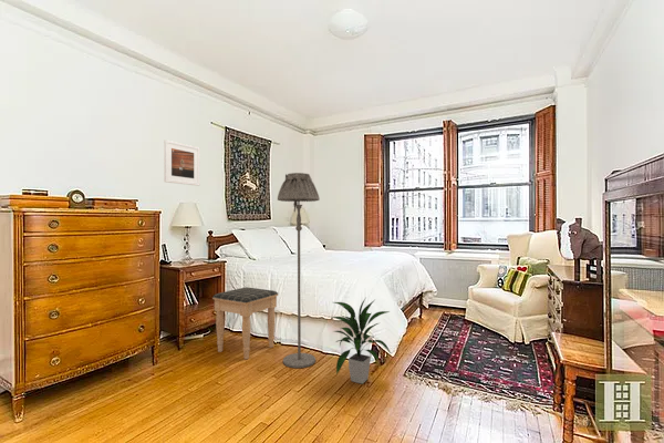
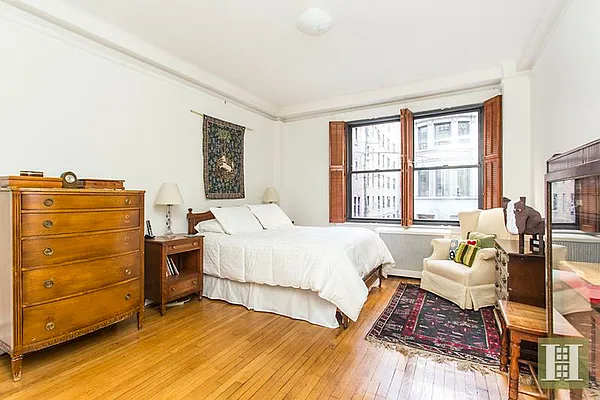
- footstool (246, 320)
- floor lamp (299, 267)
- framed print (183, 164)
- indoor plant (356, 338)
